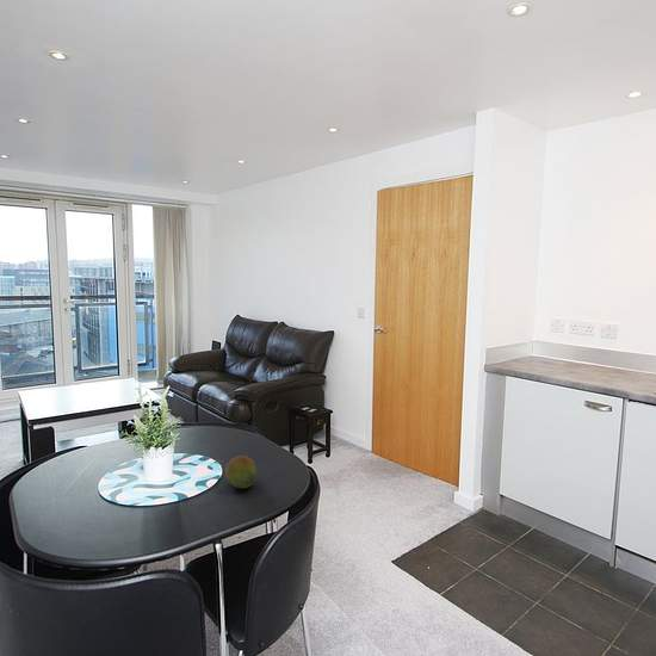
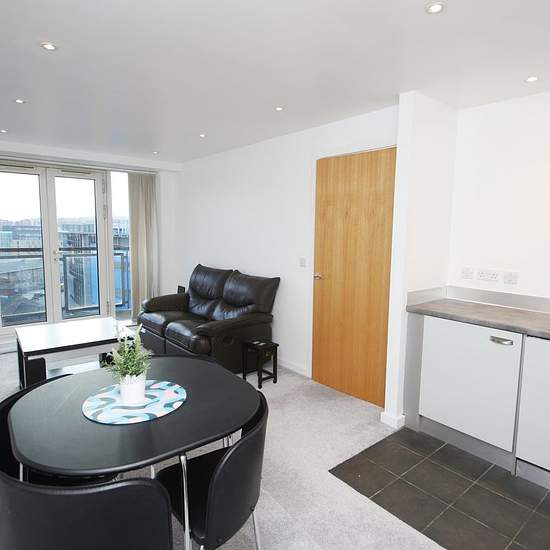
- fruit (242, 471)
